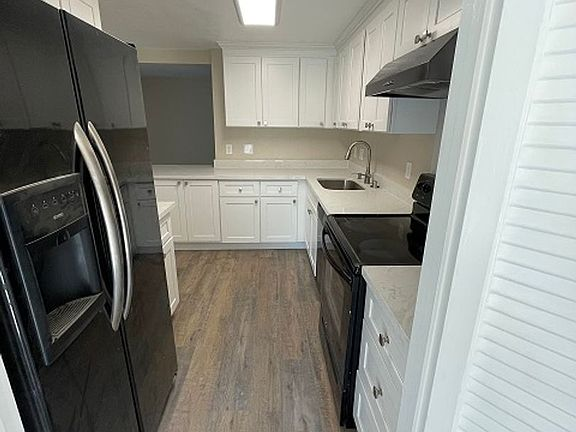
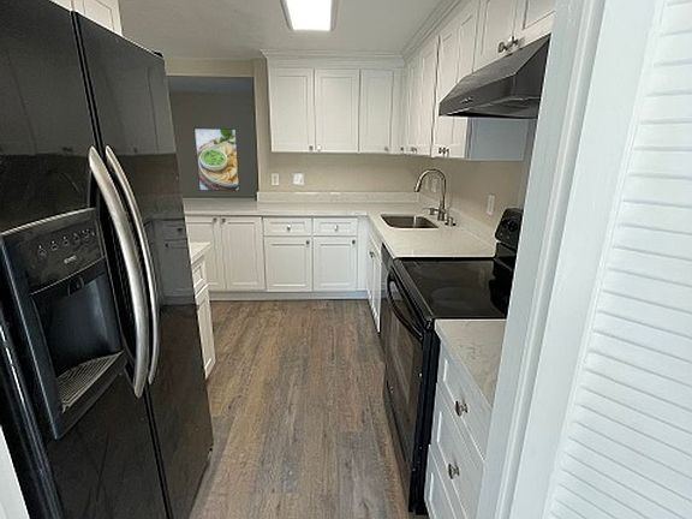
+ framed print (217, 160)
